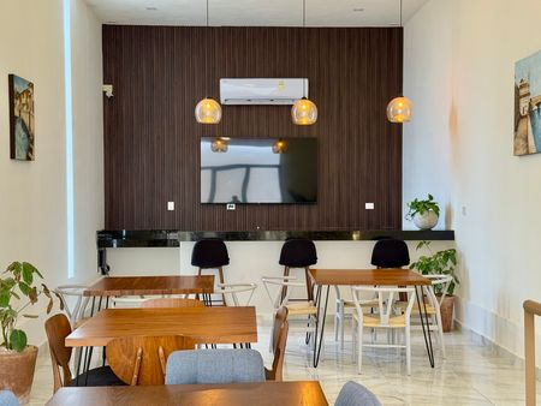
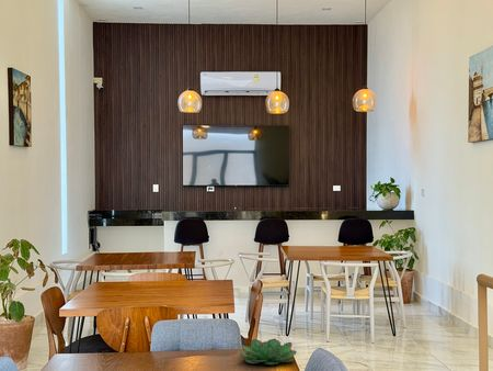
+ succulent plant (267, 351)
